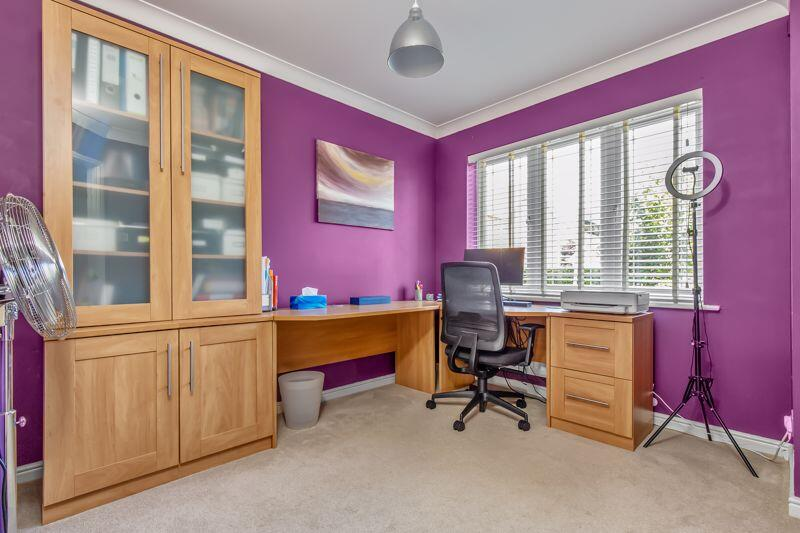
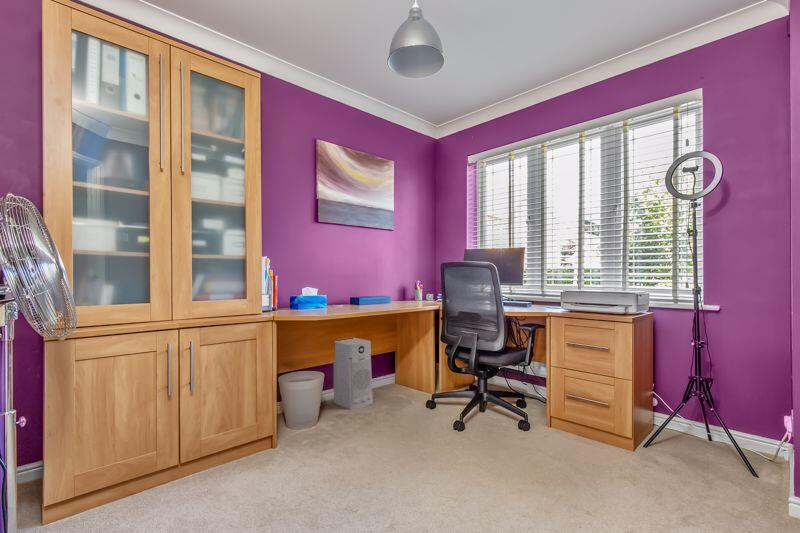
+ air purifier (352, 371)
